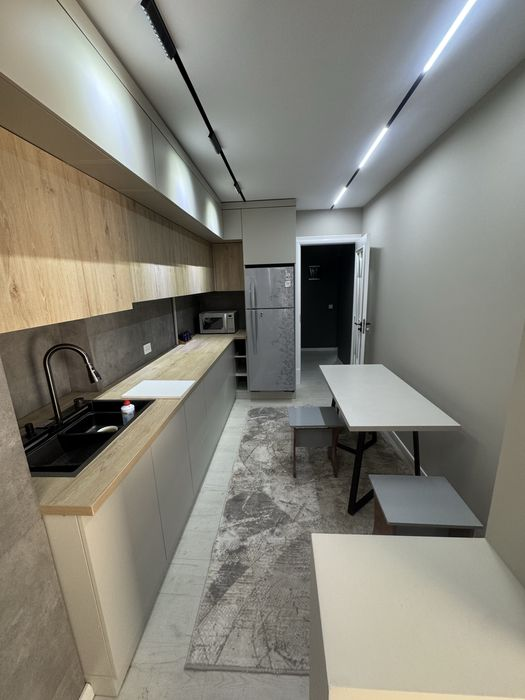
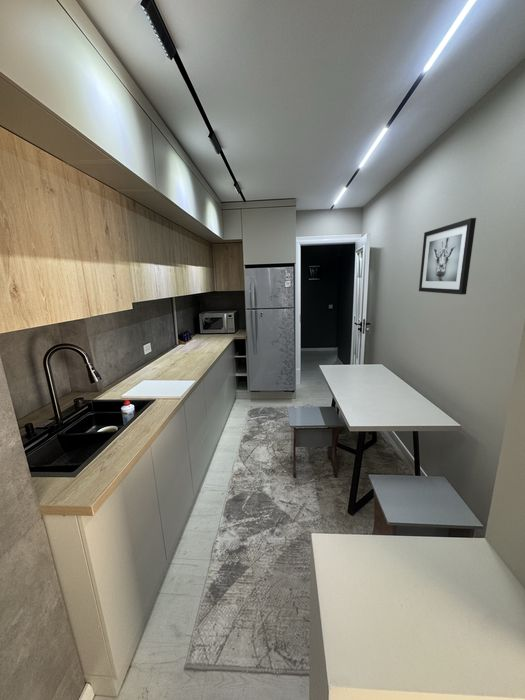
+ wall art (443, 260)
